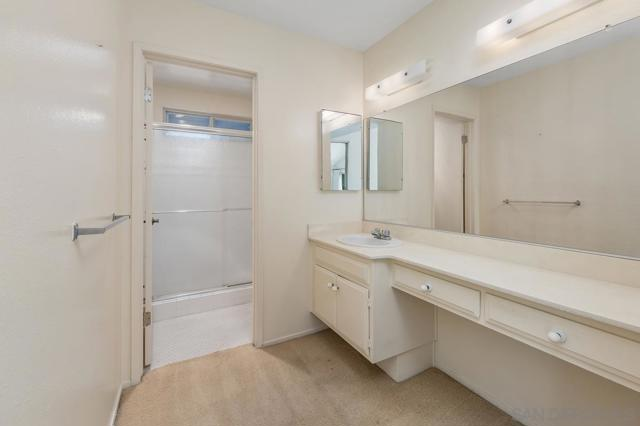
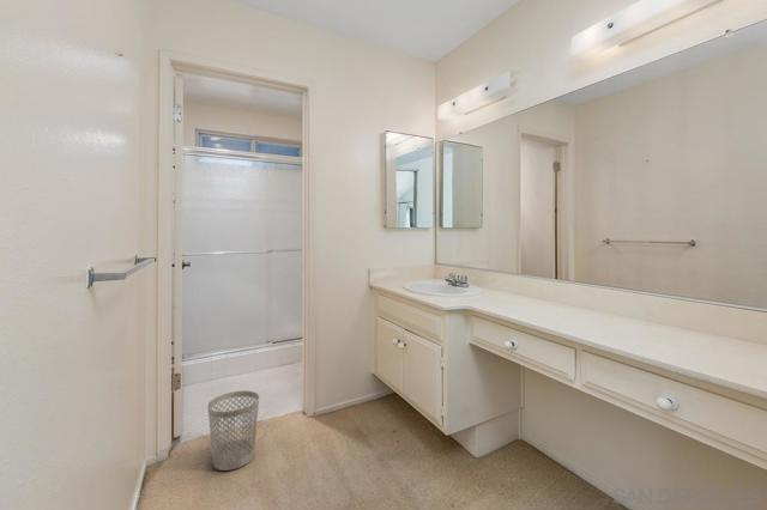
+ wastebasket (234, 429)
